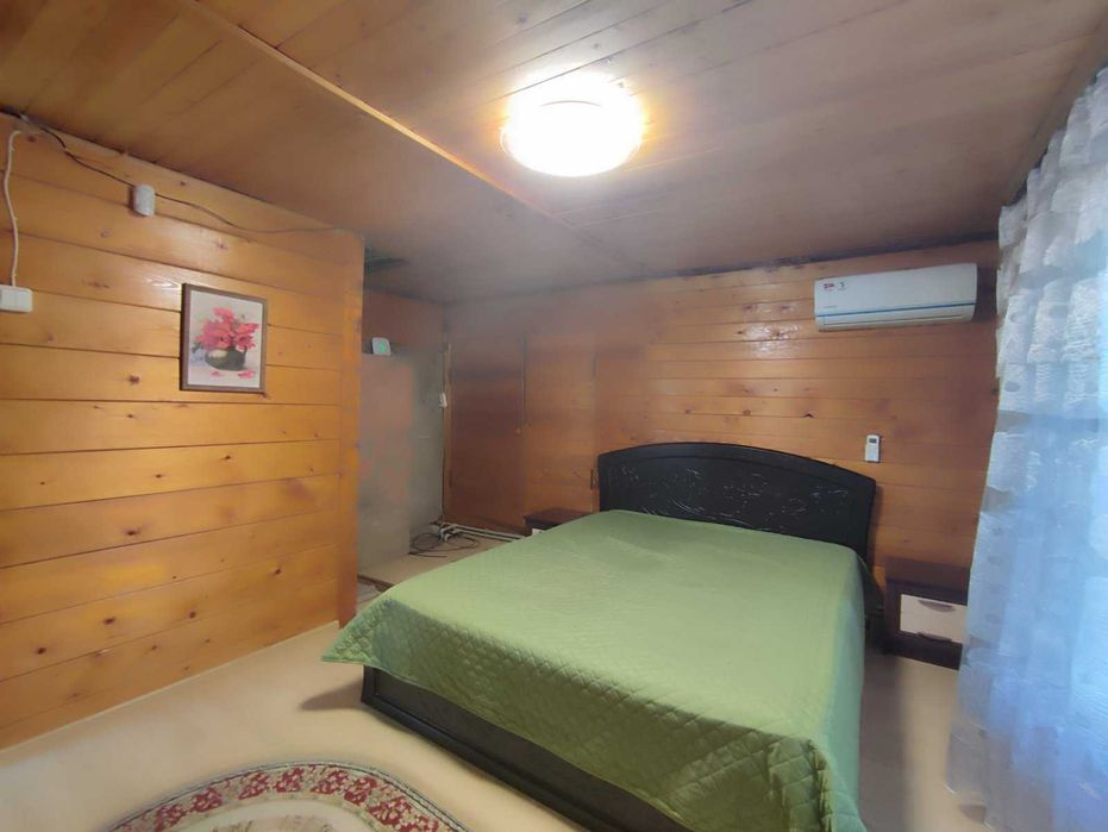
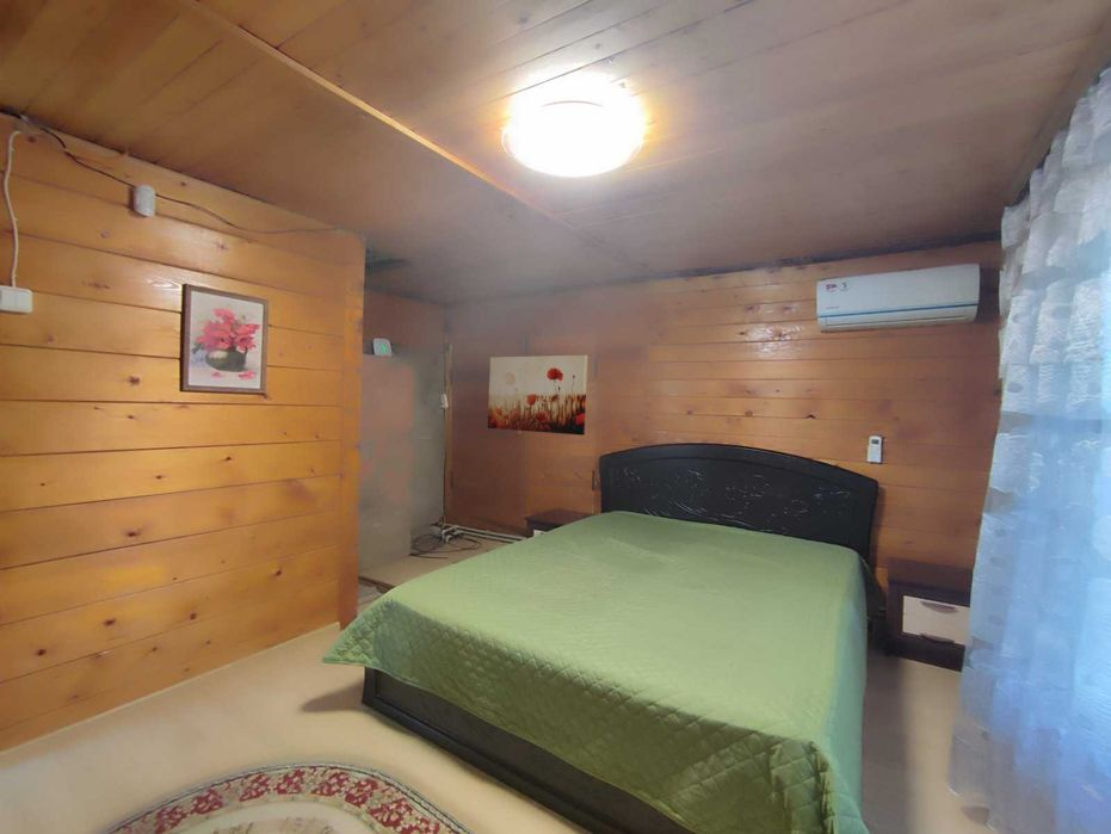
+ wall art (535, 394)
